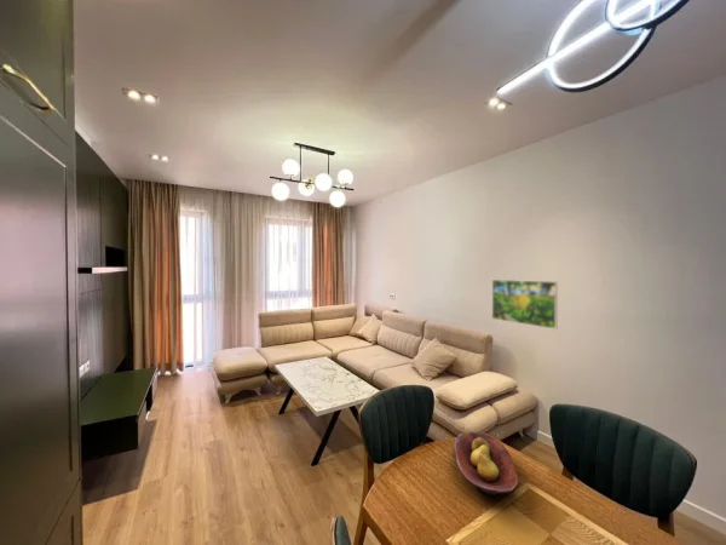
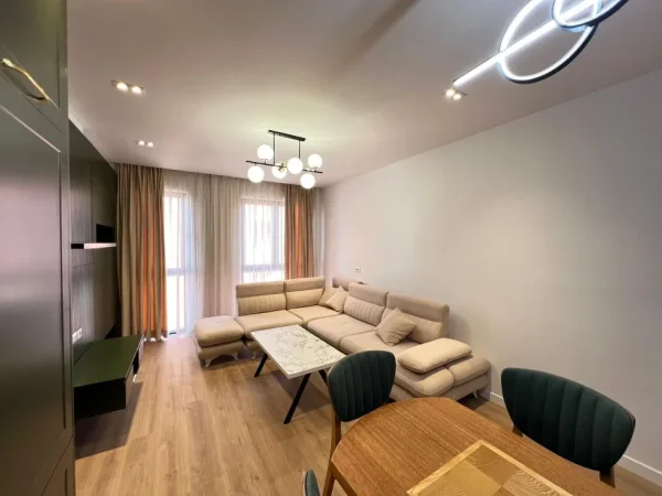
- fruit bowl (483, 458)
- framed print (522, 302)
